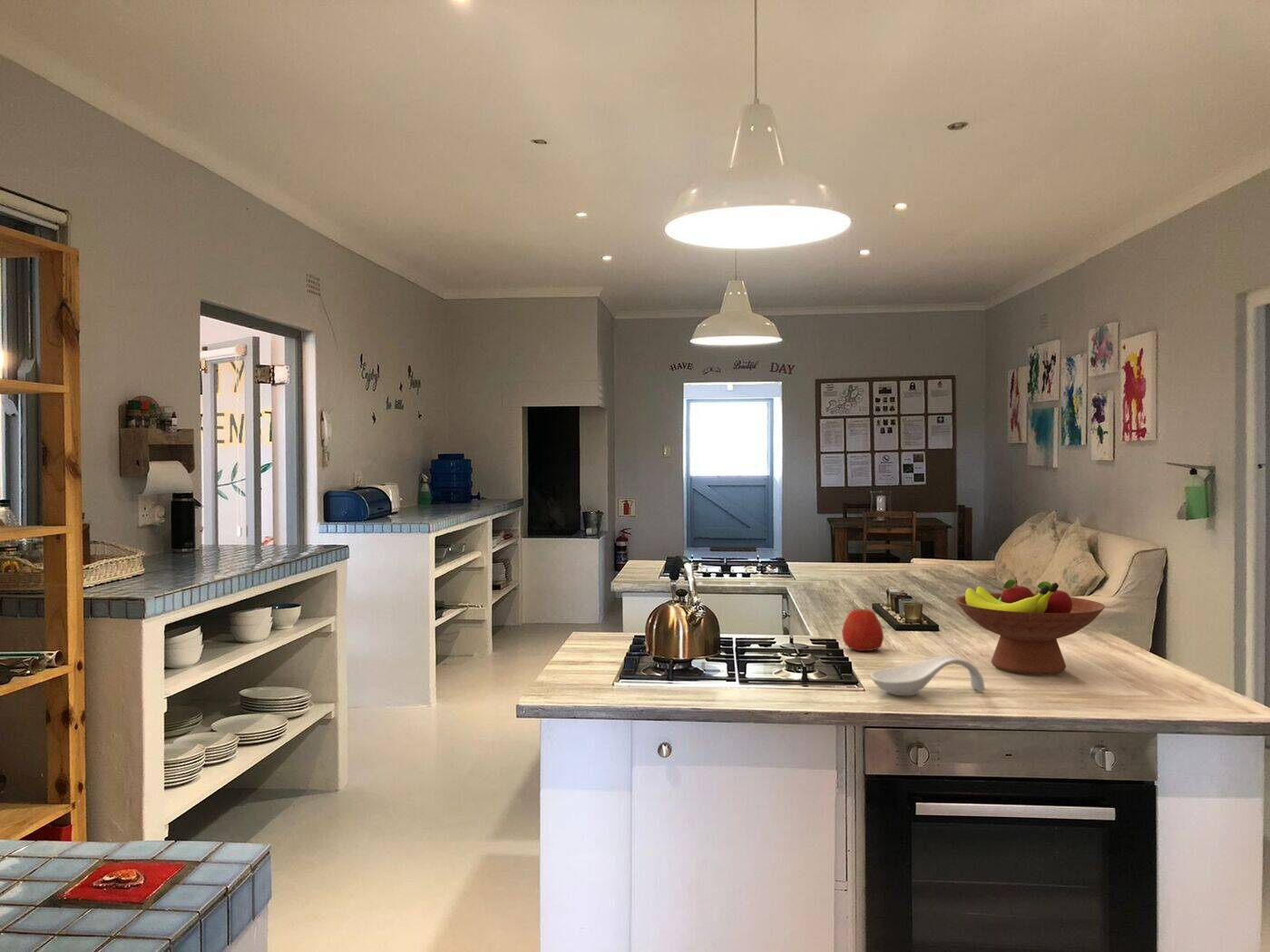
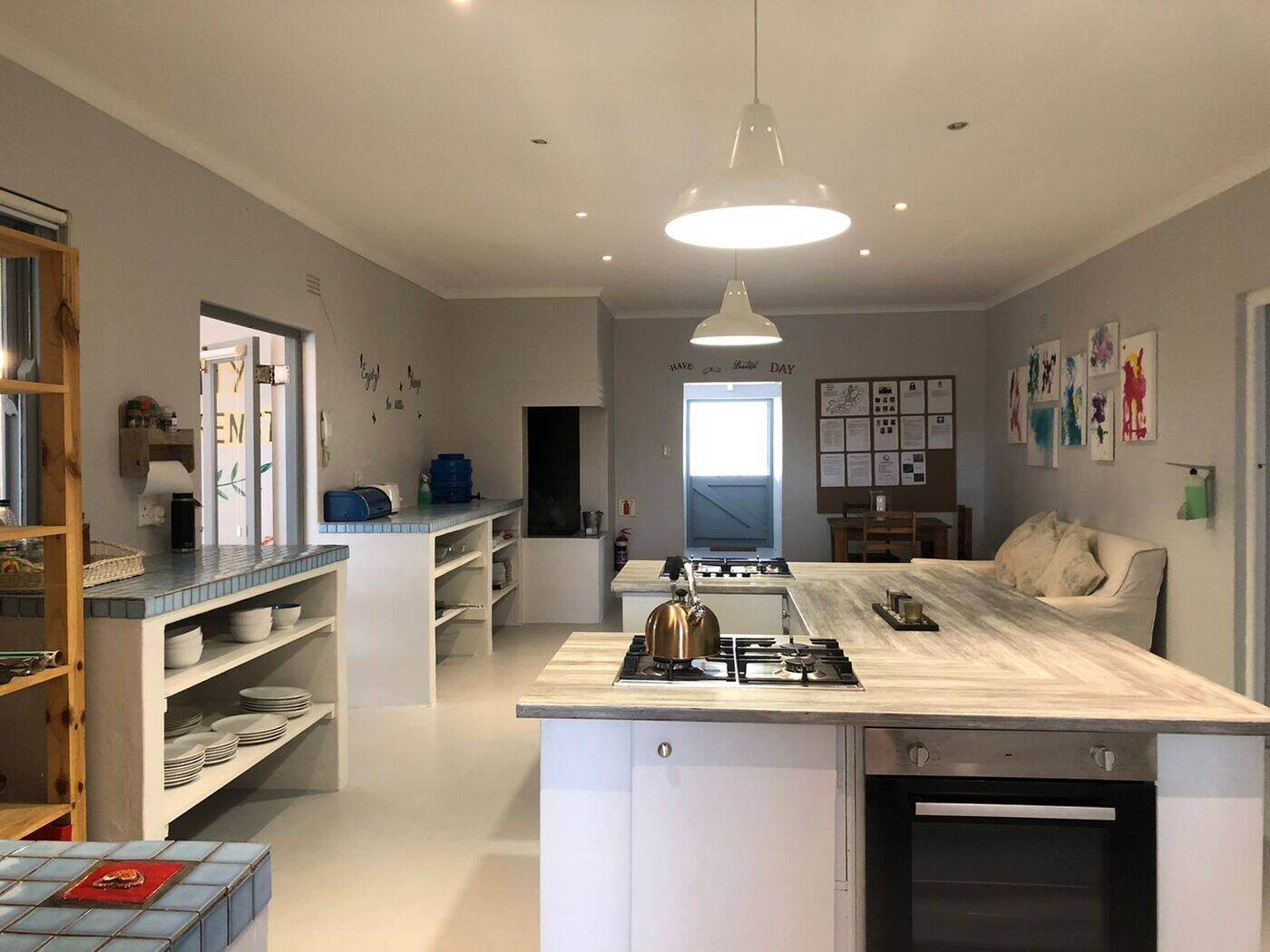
- apple (863, 628)
- spoon rest (926, 675)
- fruit bowl (1028, 622)
